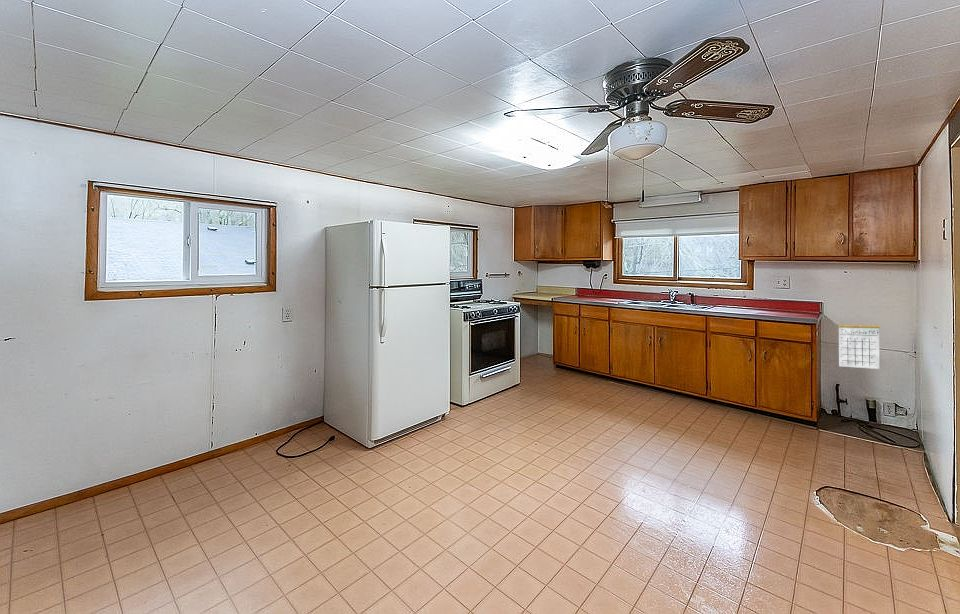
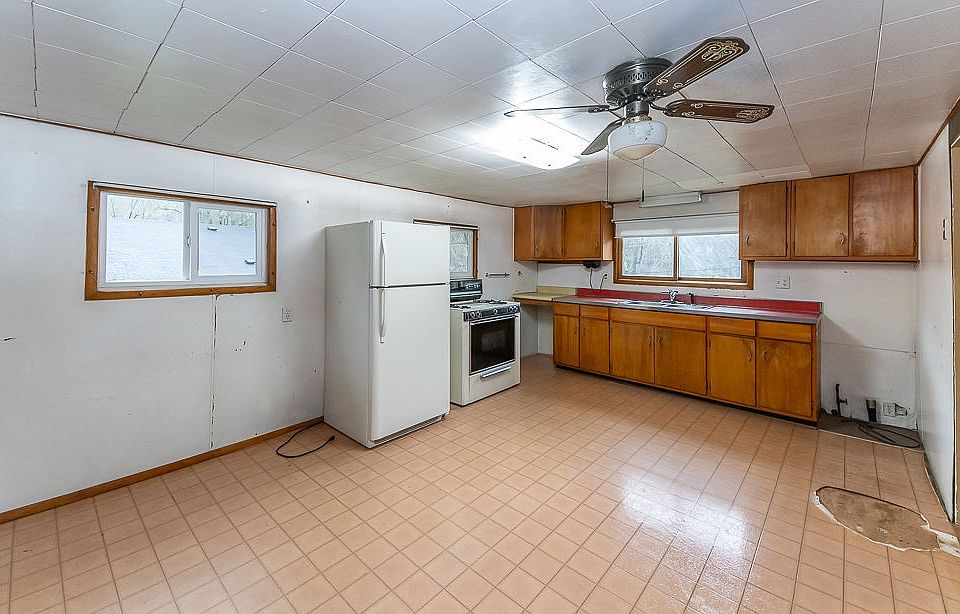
- calendar (858, 341)
